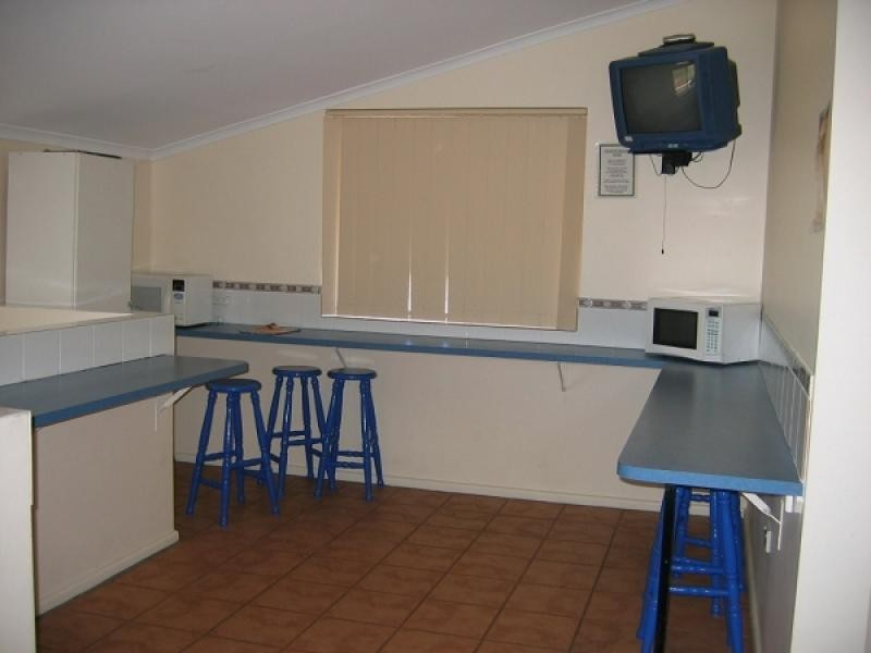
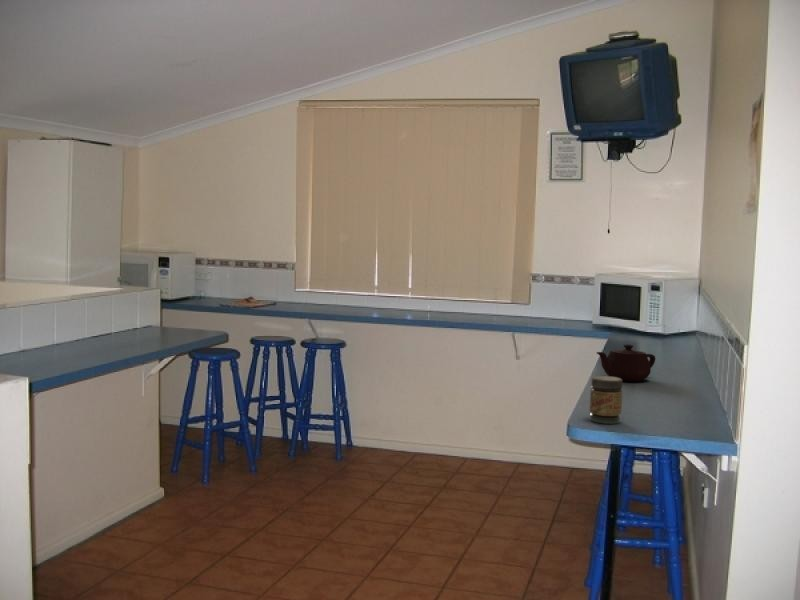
+ teapot (625, 362)
+ jar (605, 399)
